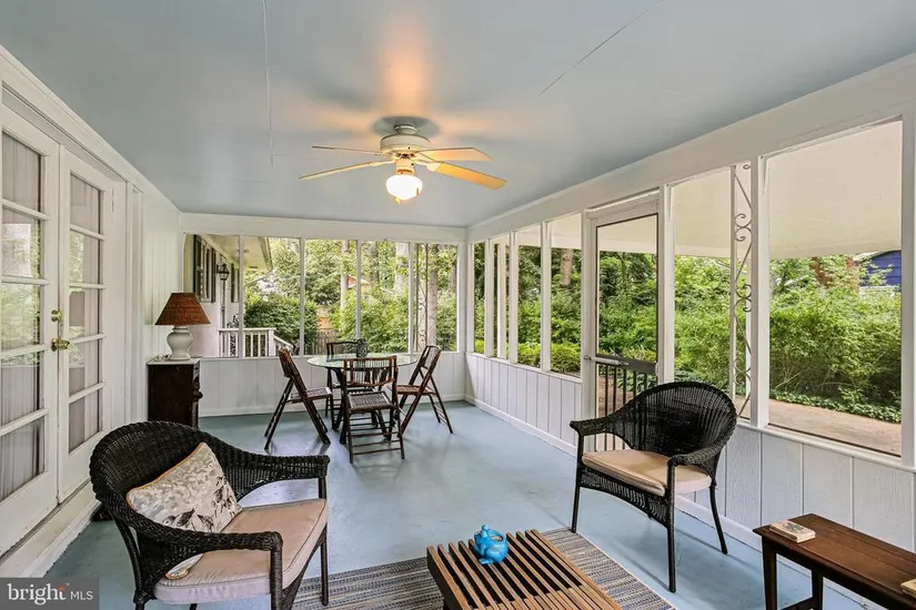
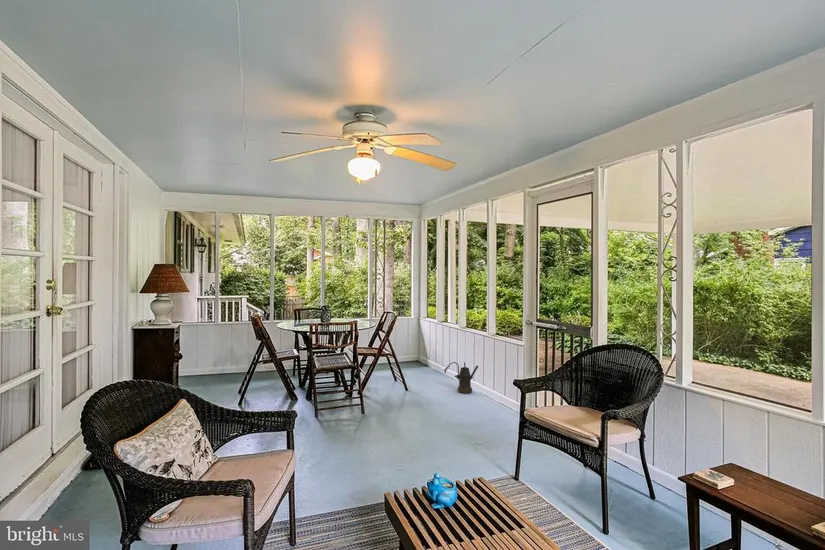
+ watering can (461, 376)
